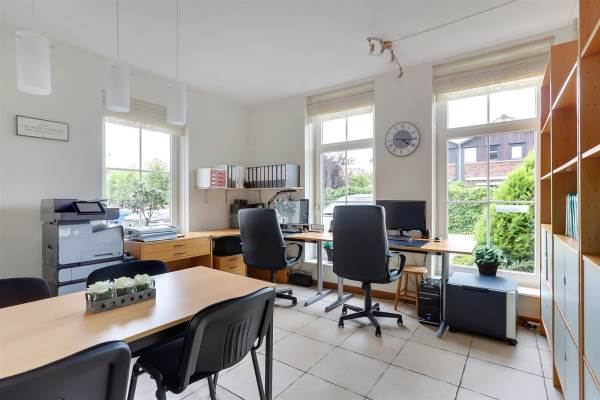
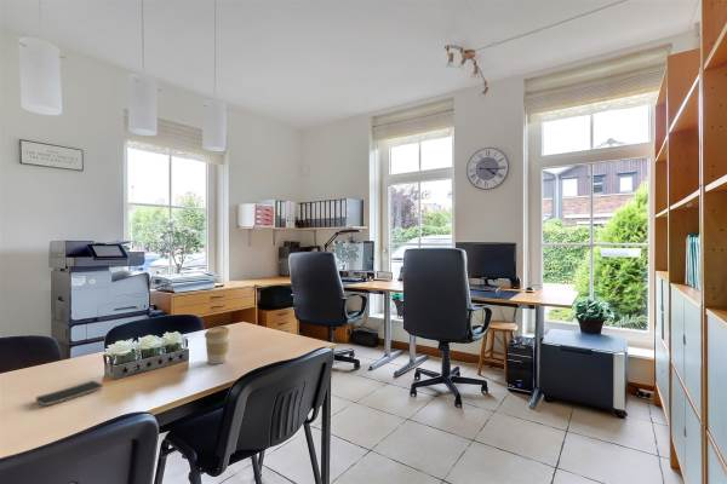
+ coffee cup (217, 344)
+ smartphone (70, 392)
